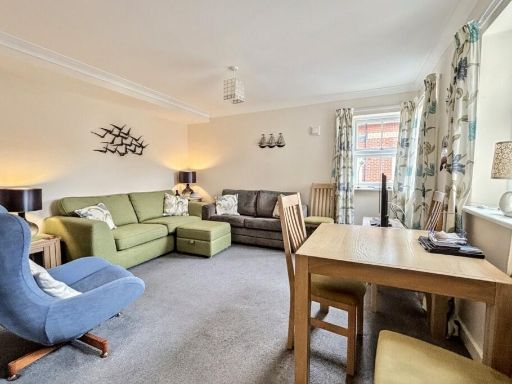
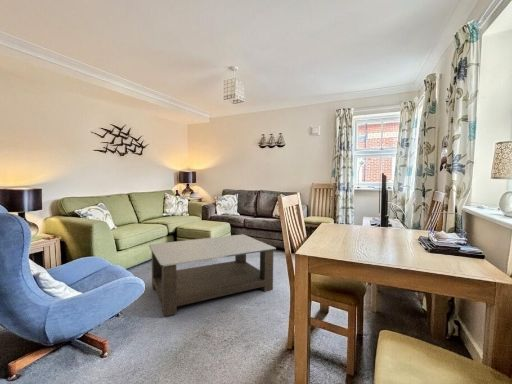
+ coffee table (211, 267)
